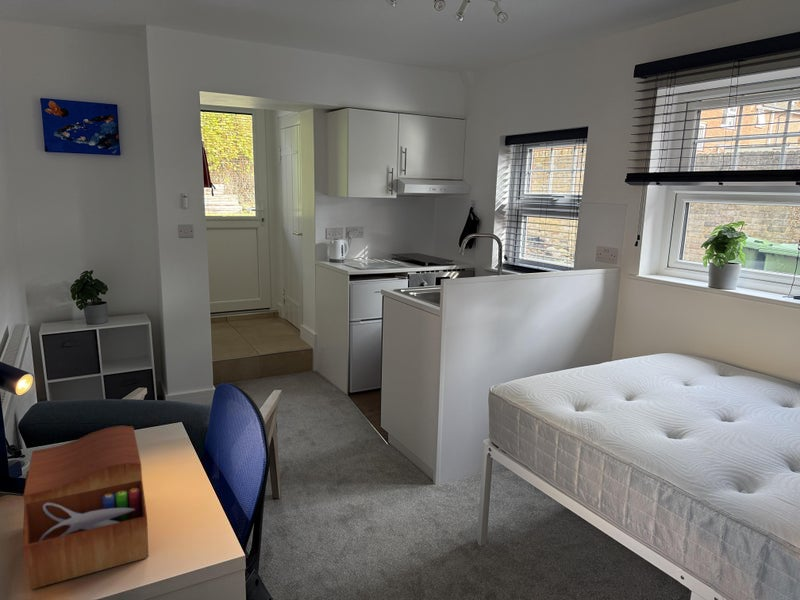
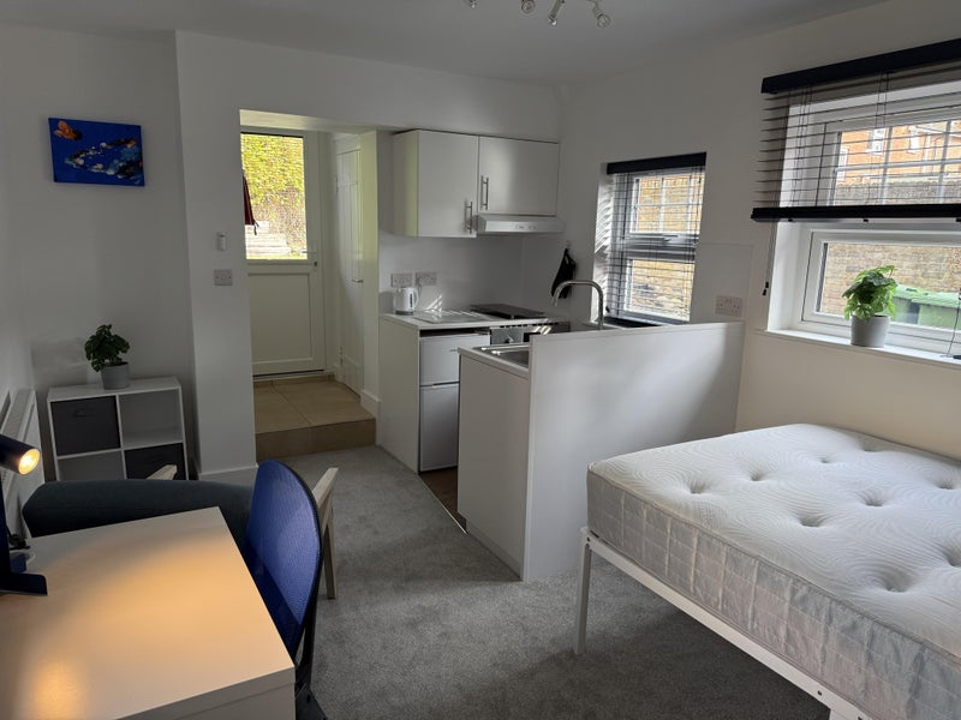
- sewing box (84, 501)
